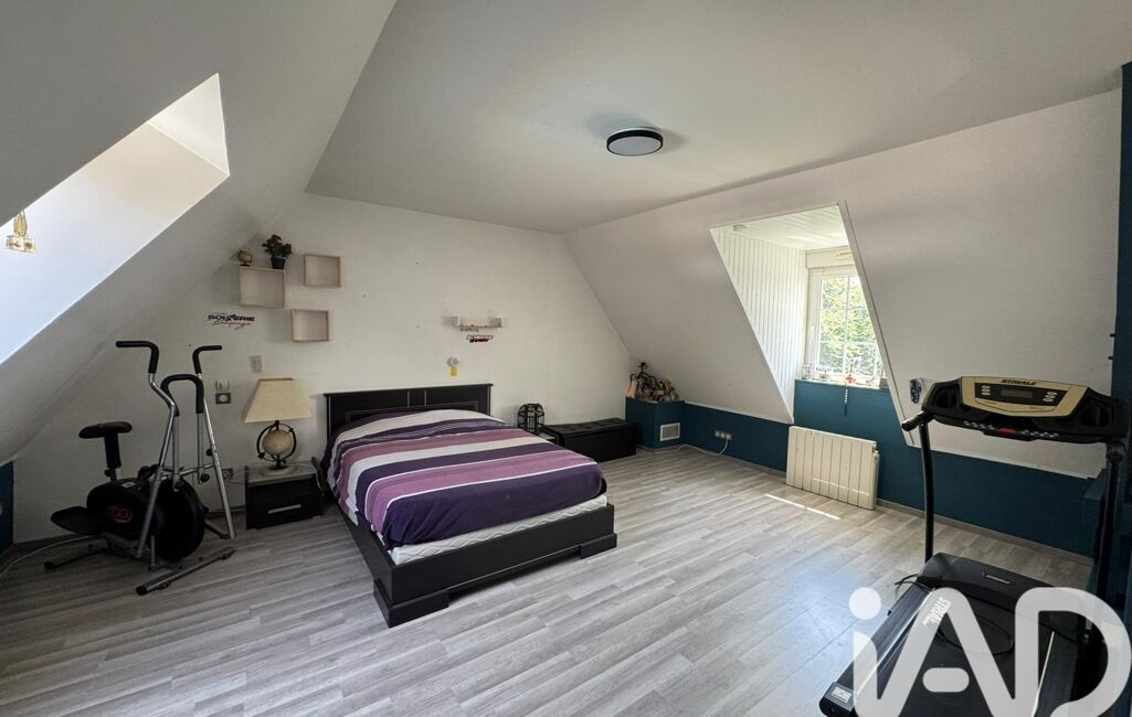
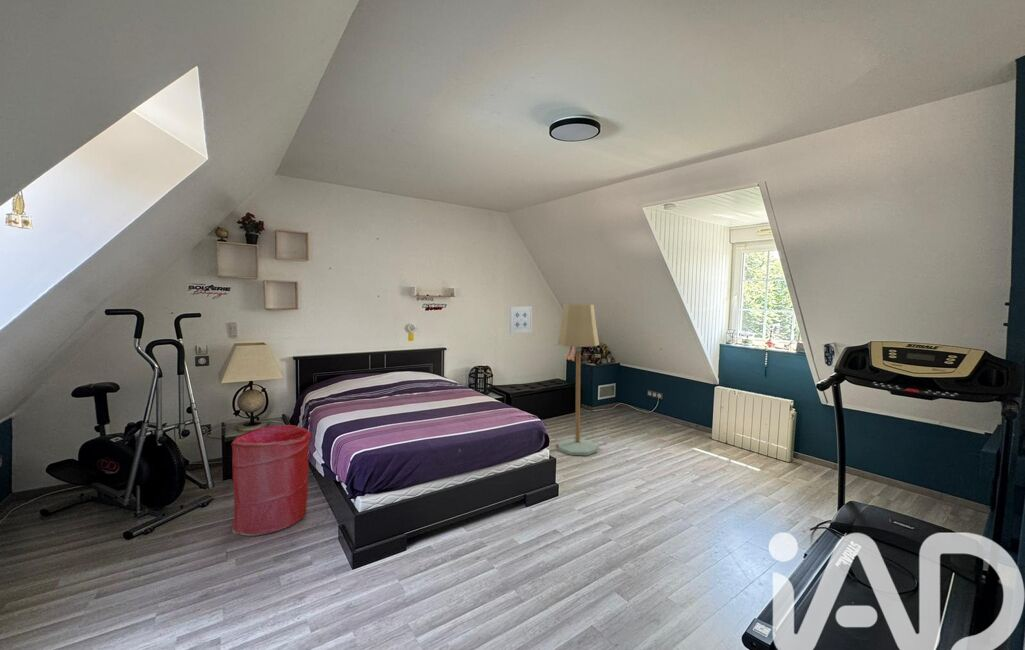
+ floor lamp (578, 377)
+ laundry hamper (273, 474)
+ wall art (520, 319)
